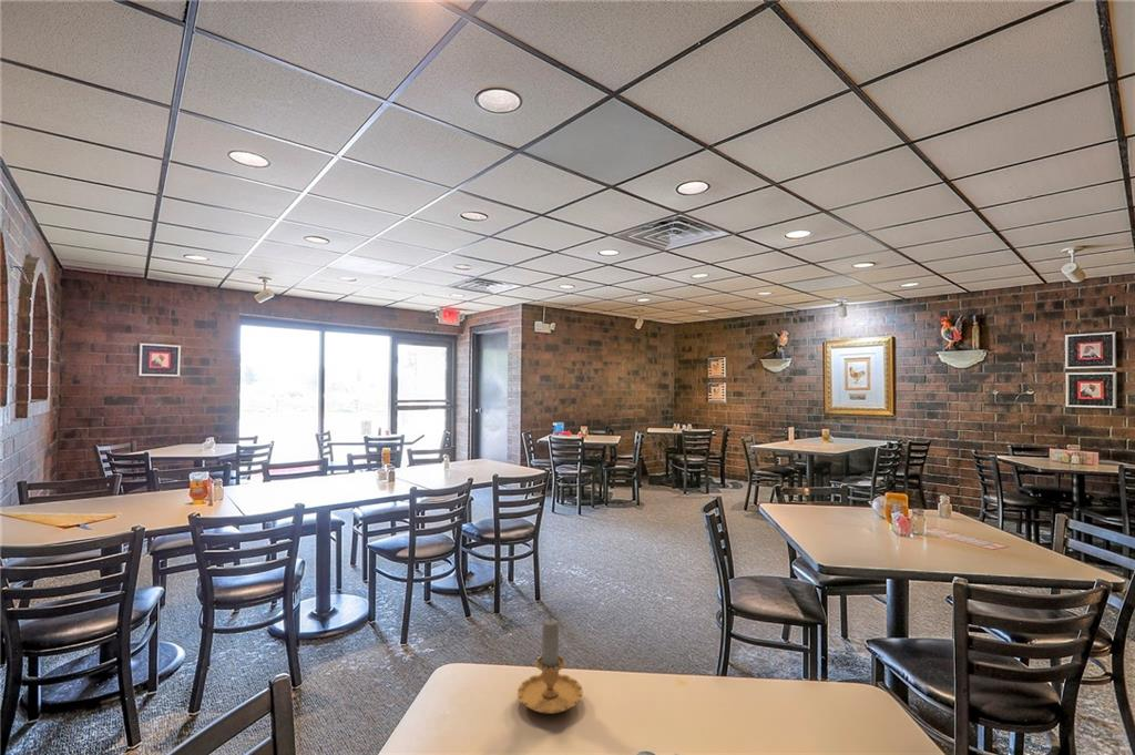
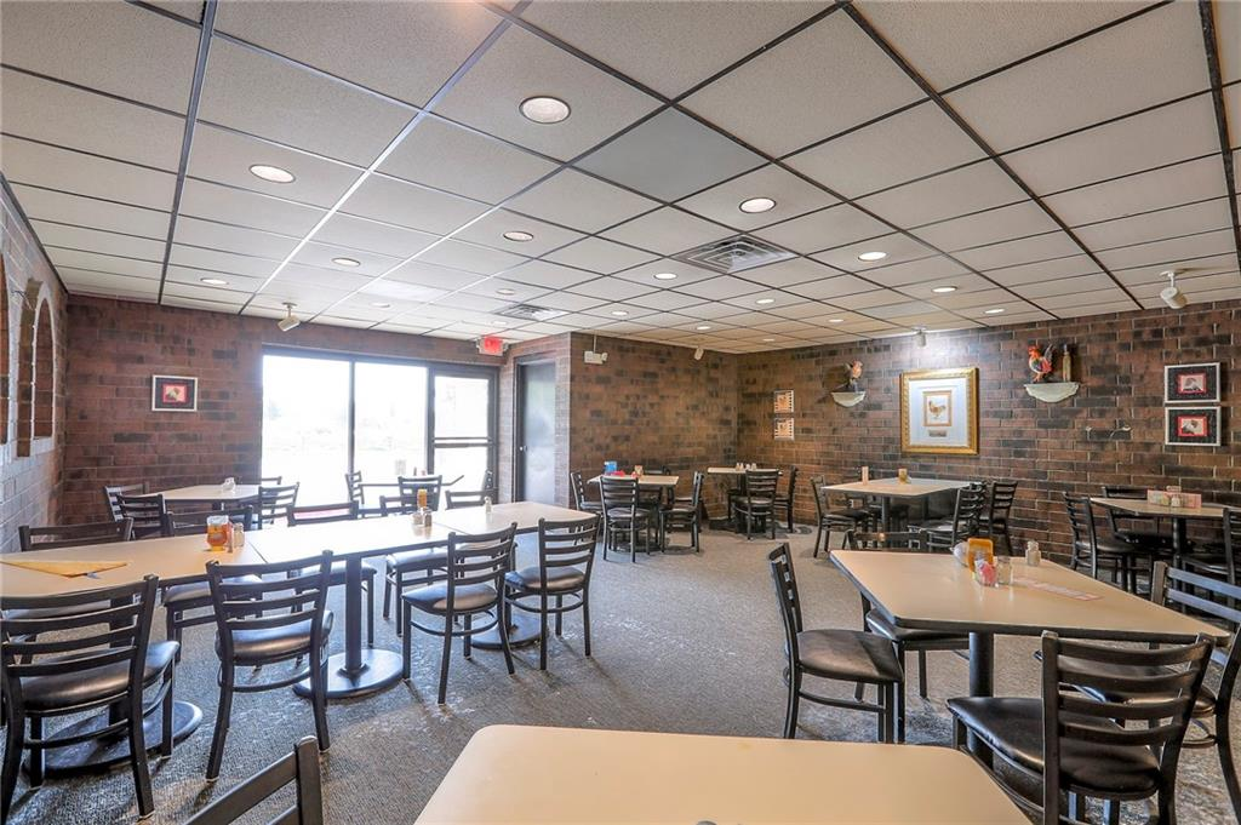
- candle (549, 655)
